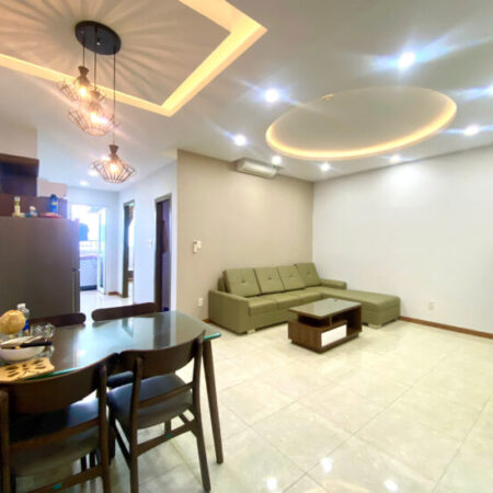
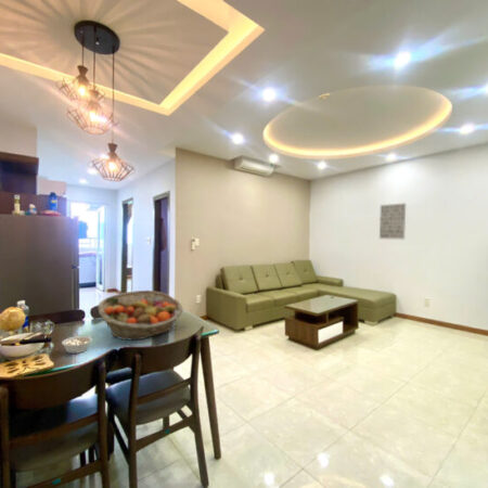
+ fruit basket (142, 312)
+ legume (76, 344)
+ wall art (391, 221)
